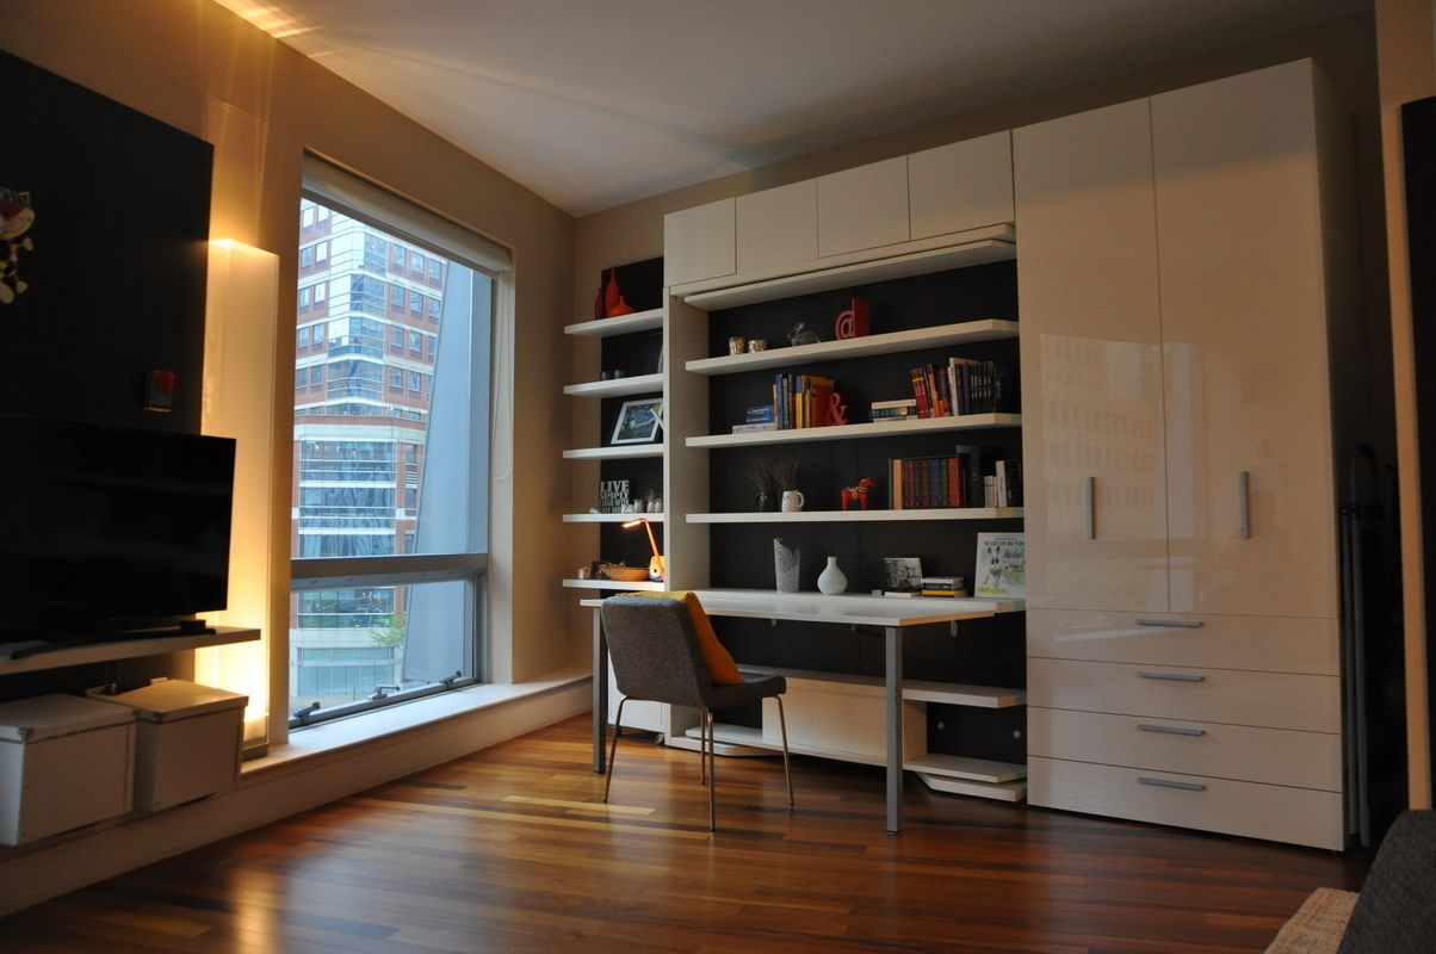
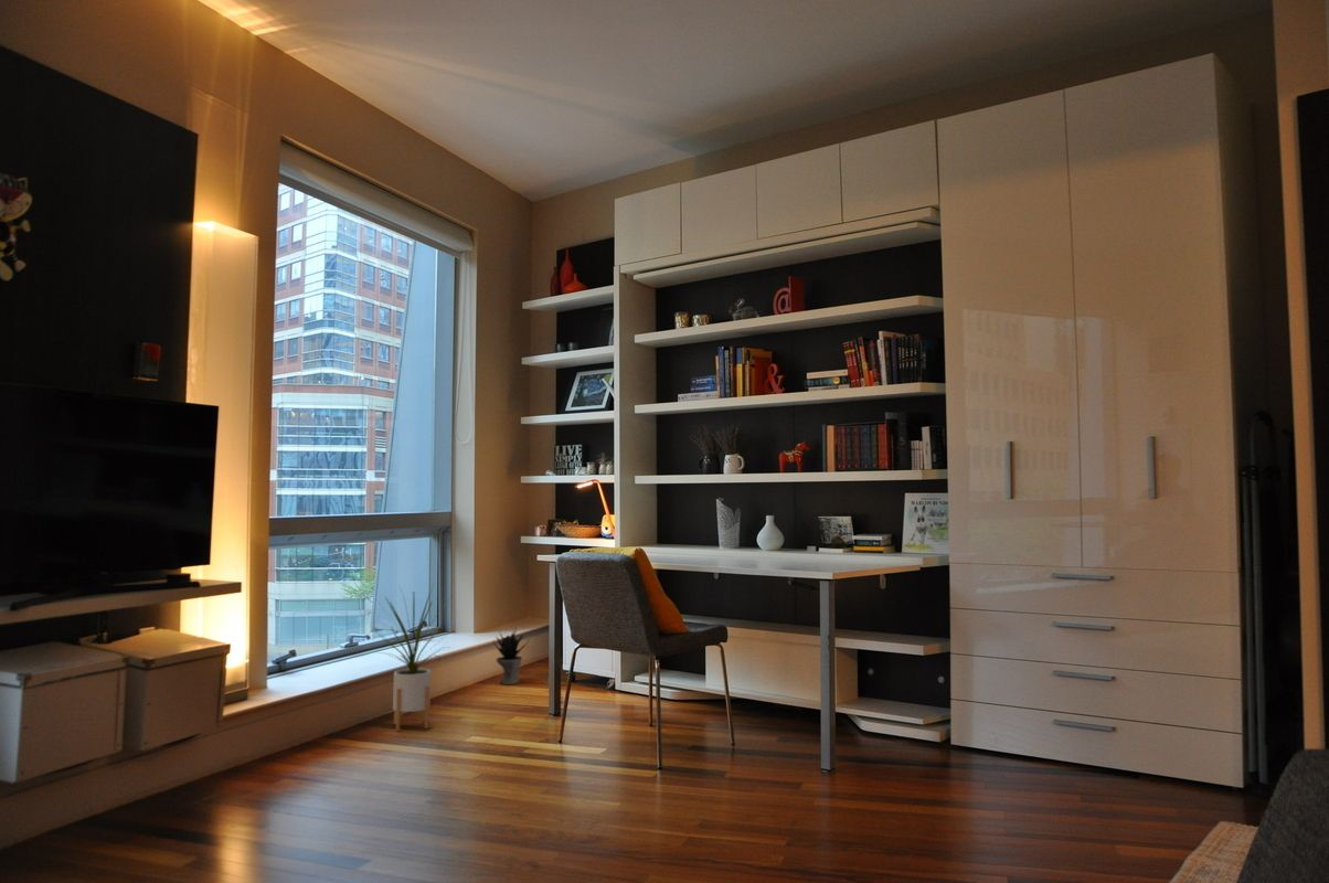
+ house plant (412, 653)
+ potted plant (510, 655)
